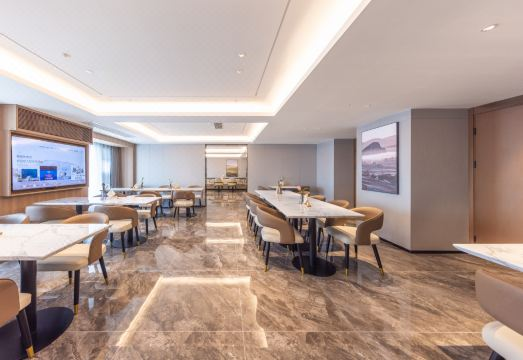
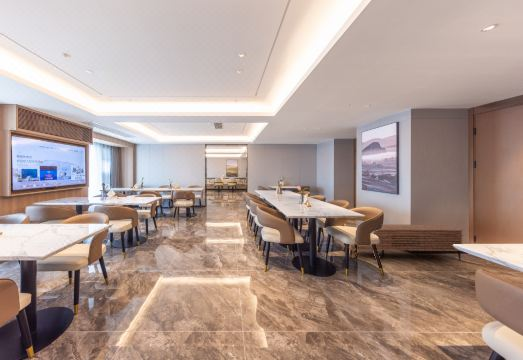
+ sideboard (399, 241)
